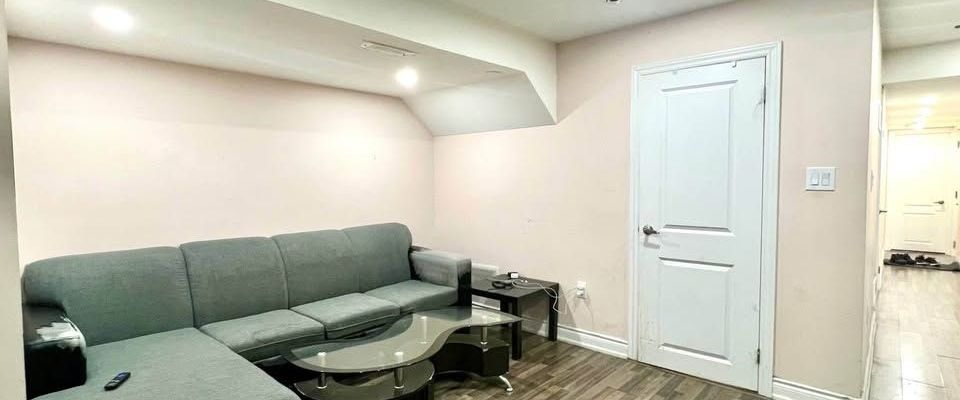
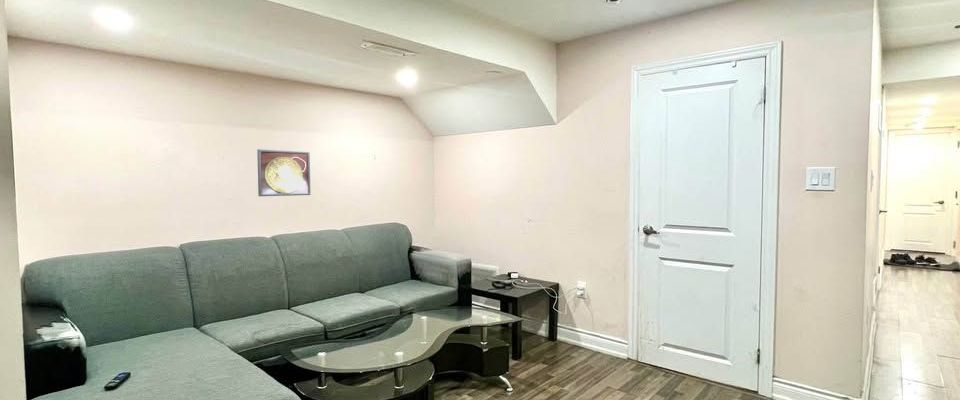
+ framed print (285, 173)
